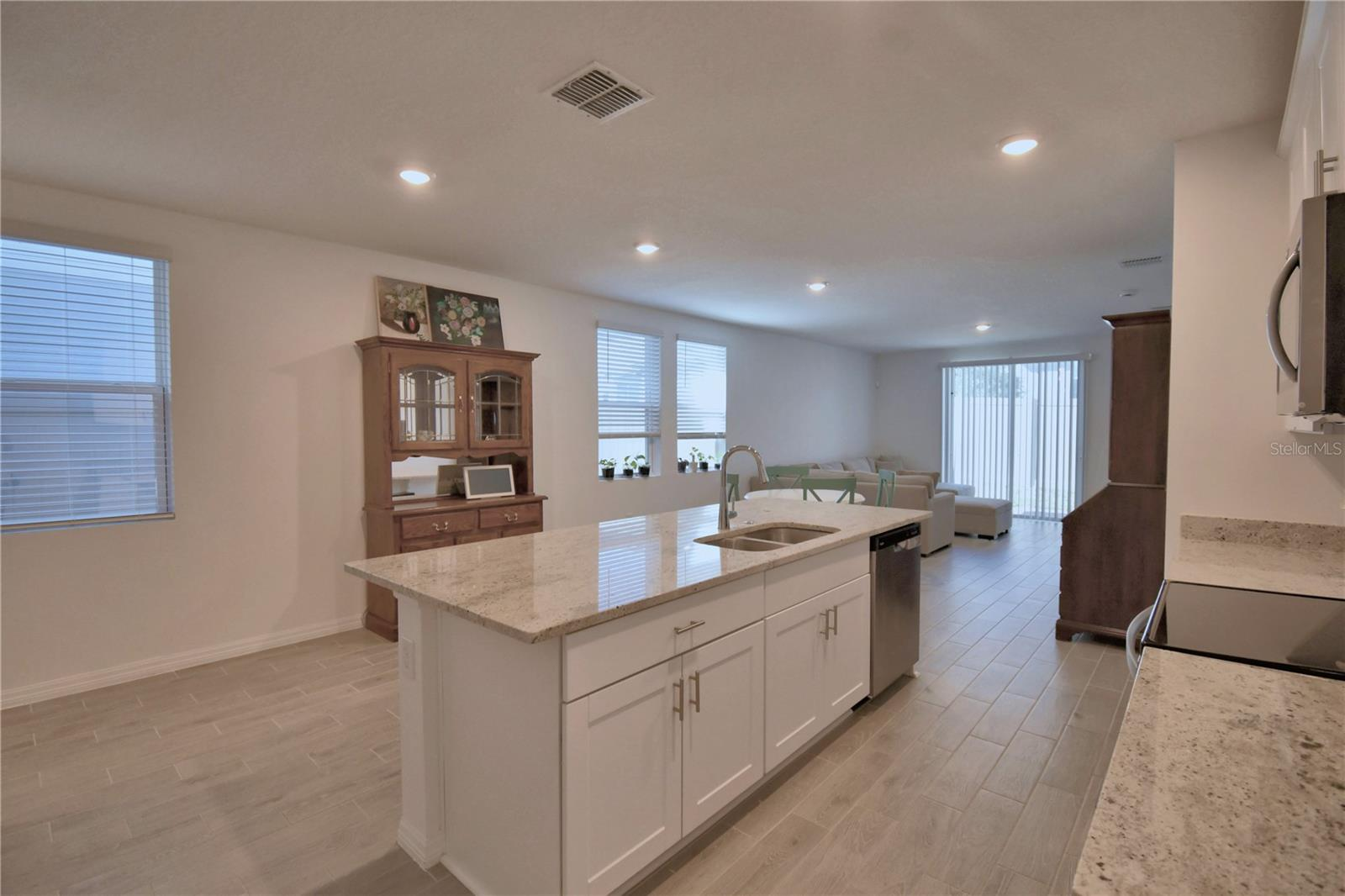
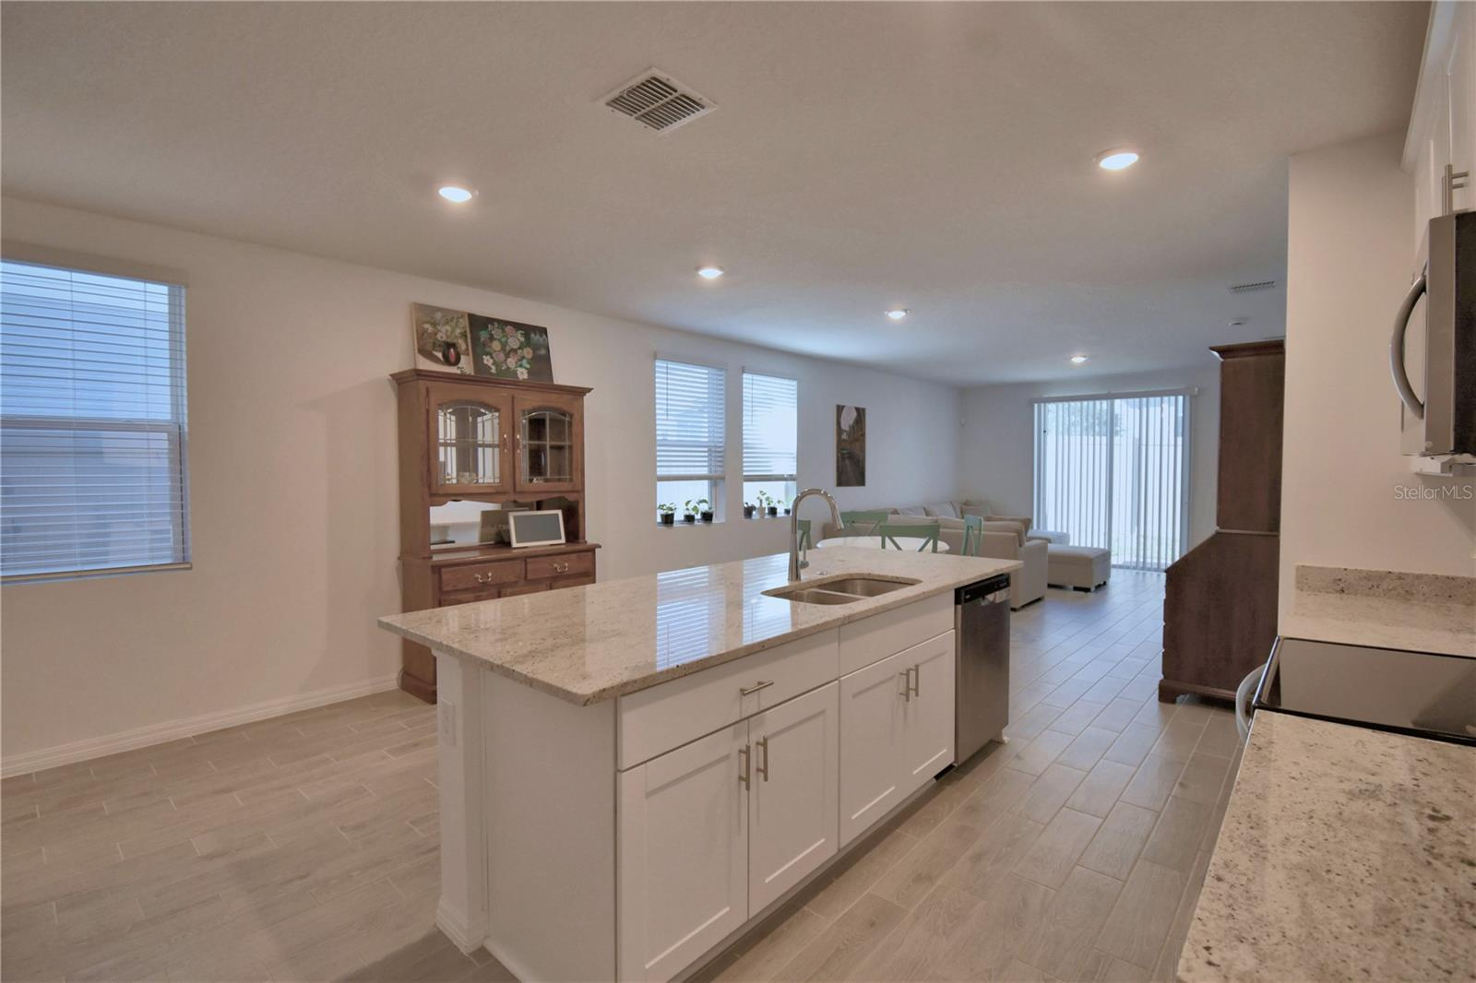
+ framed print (849, 447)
